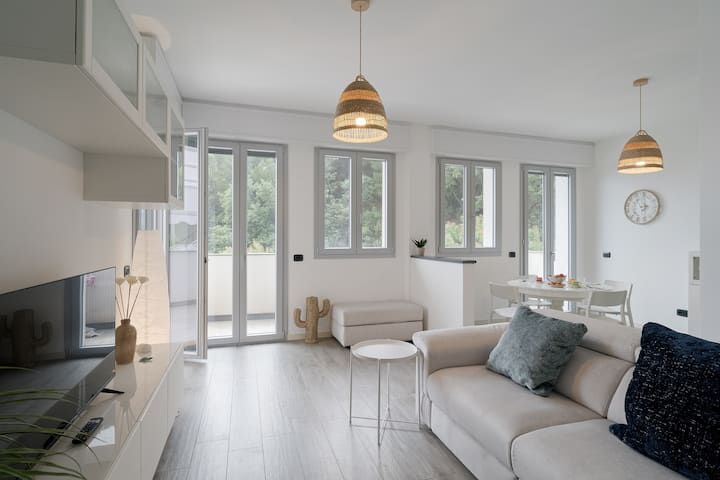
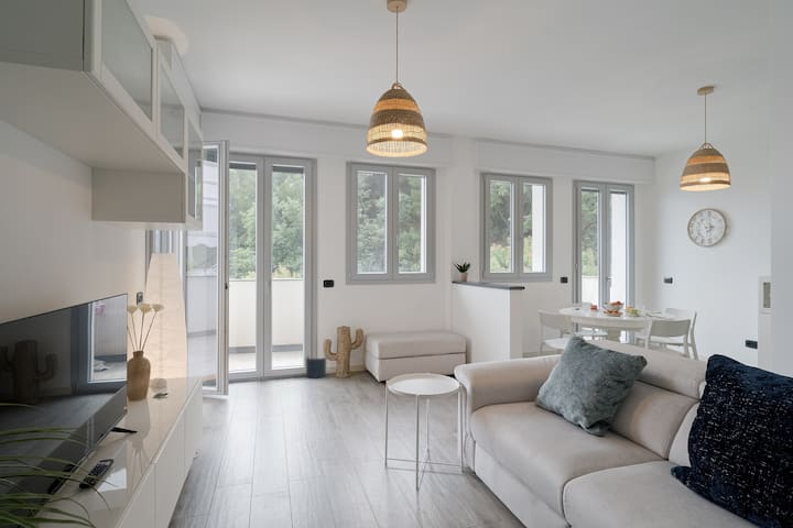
+ planter (316, 365)
